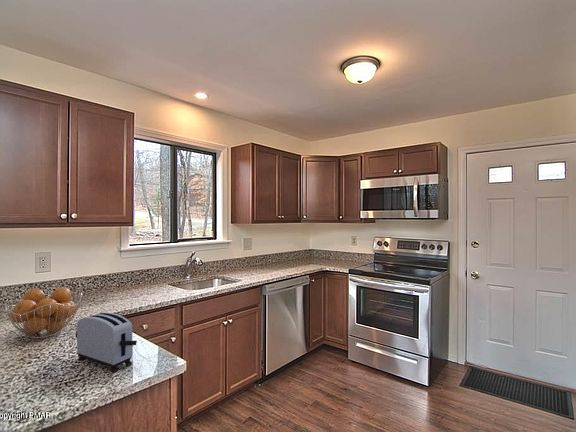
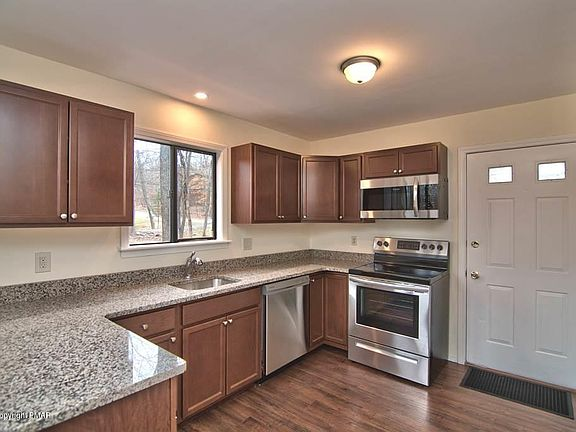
- fruit basket (45, 311)
- toaster (104, 338)
